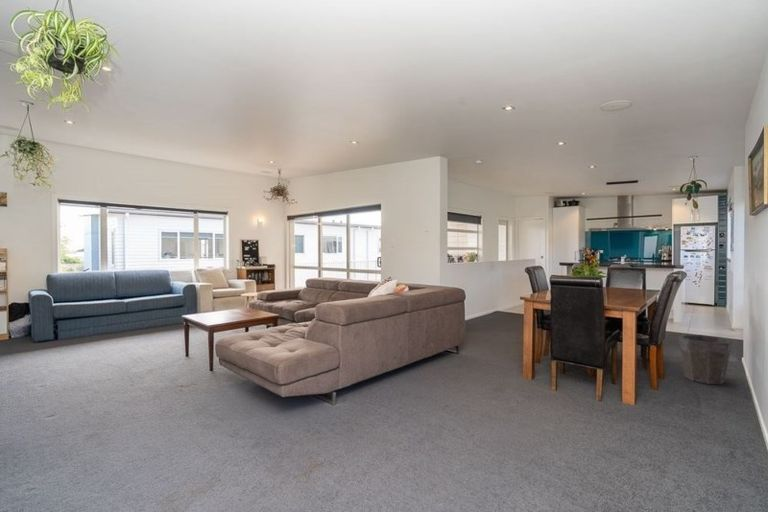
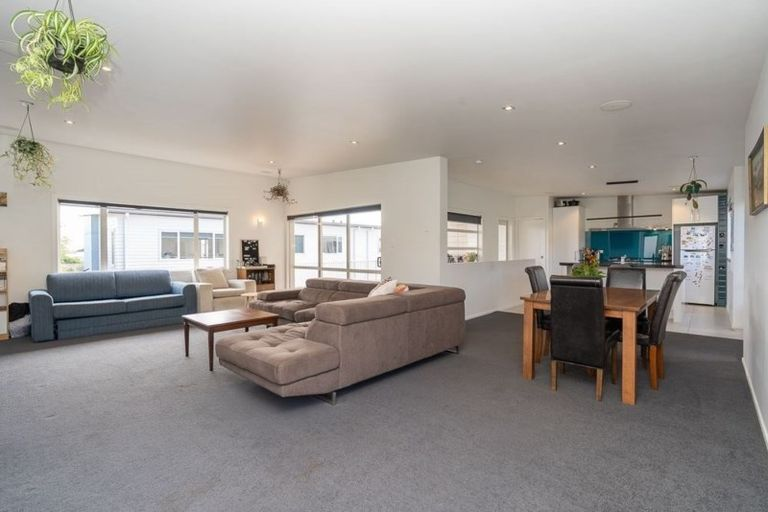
- waste bin (704, 359)
